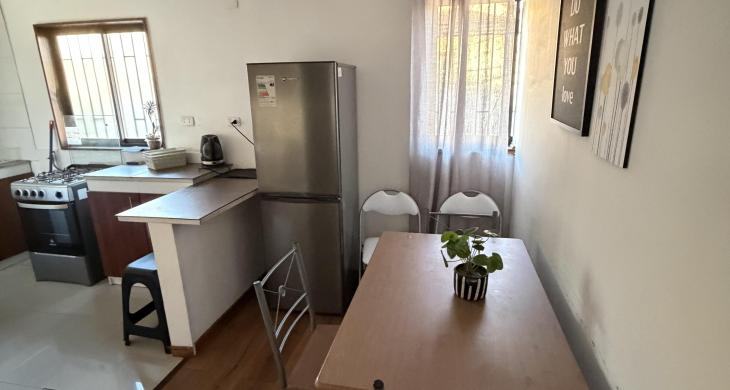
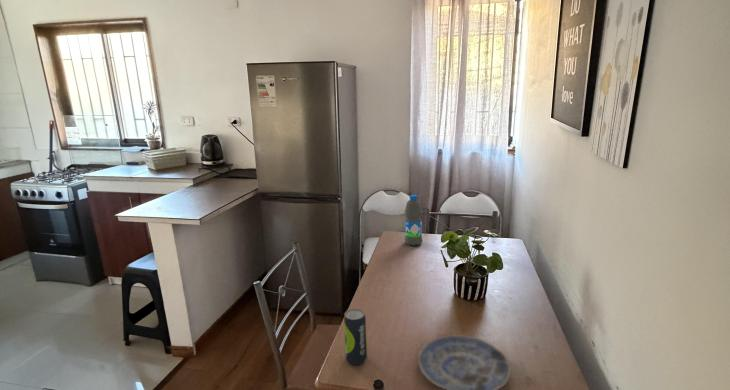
+ water bottle (413, 219)
+ plate (462, 364)
+ beverage can (355, 336)
